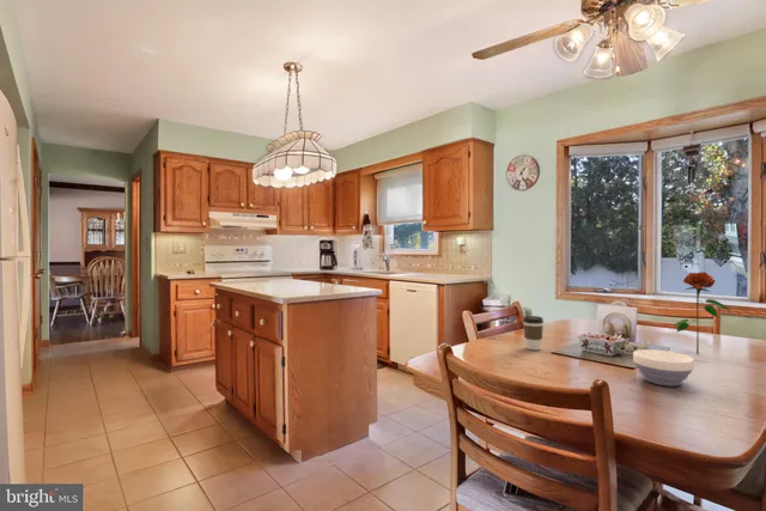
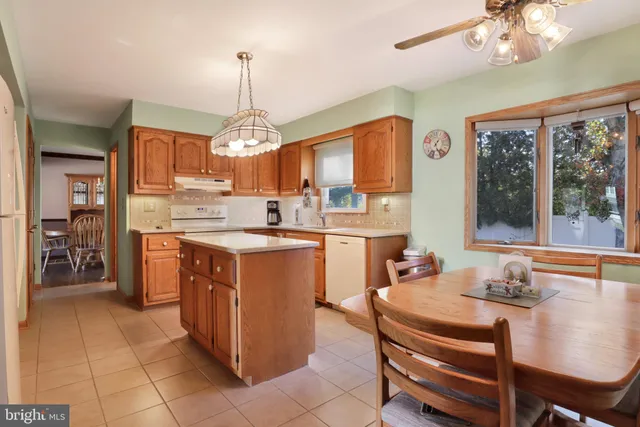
- coffee cup (533, 333)
- bowl (662, 369)
- flower (697, 314)
